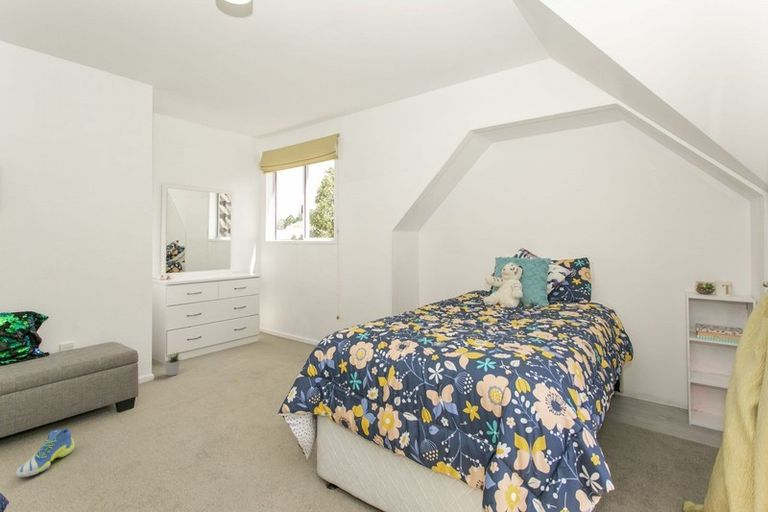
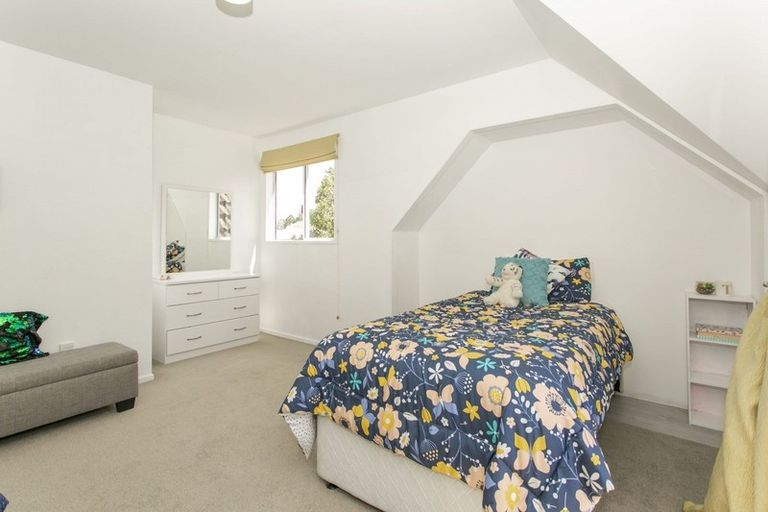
- potted plant (172, 363)
- sneaker (45, 449)
